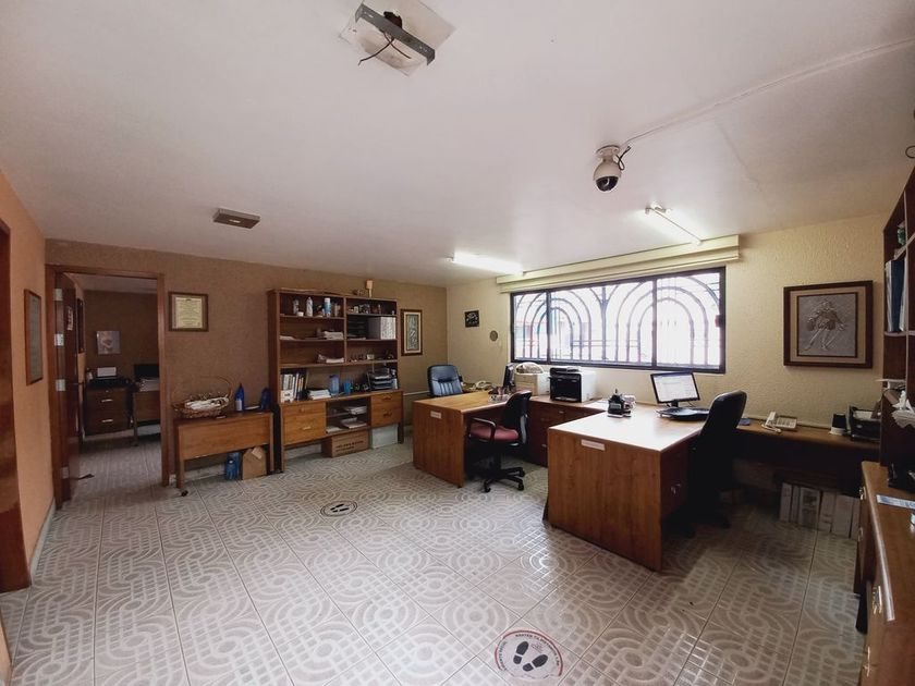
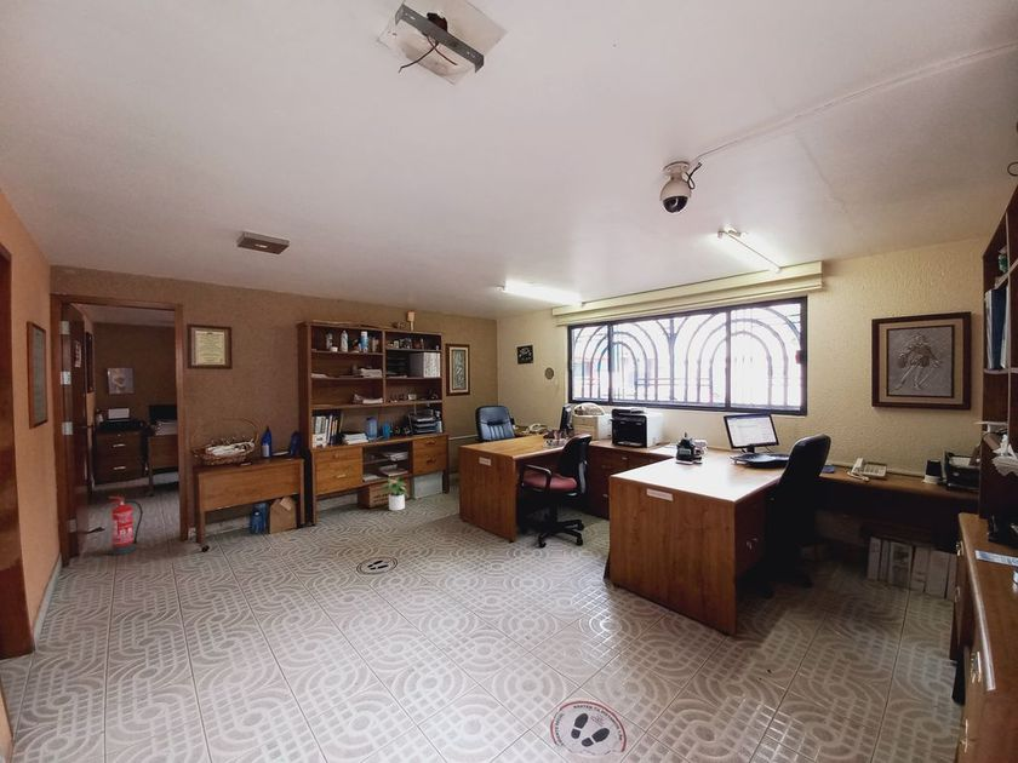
+ fire extinguisher (126, 522)
+ potted plant (395, 494)
